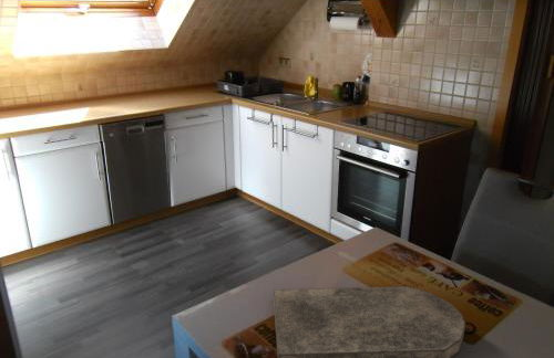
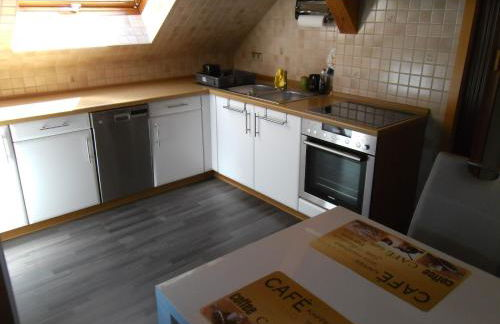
- cutting board (369, 322)
